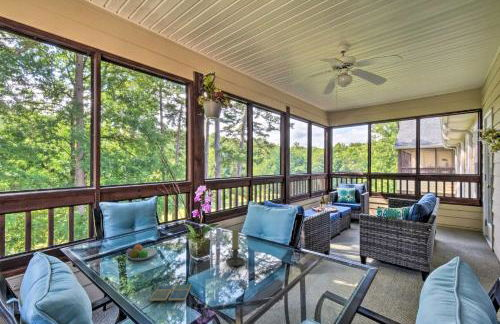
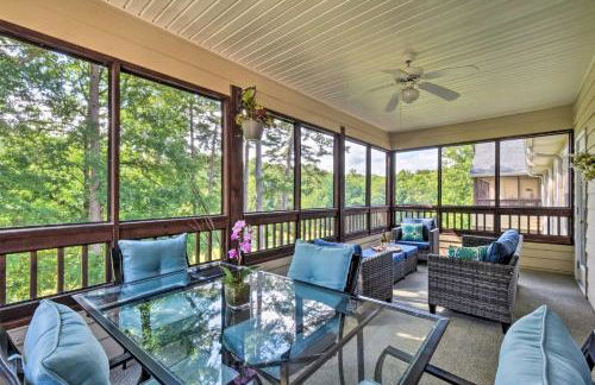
- drink coaster (173, 290)
- candle holder (234, 246)
- fruit bowl (141, 250)
